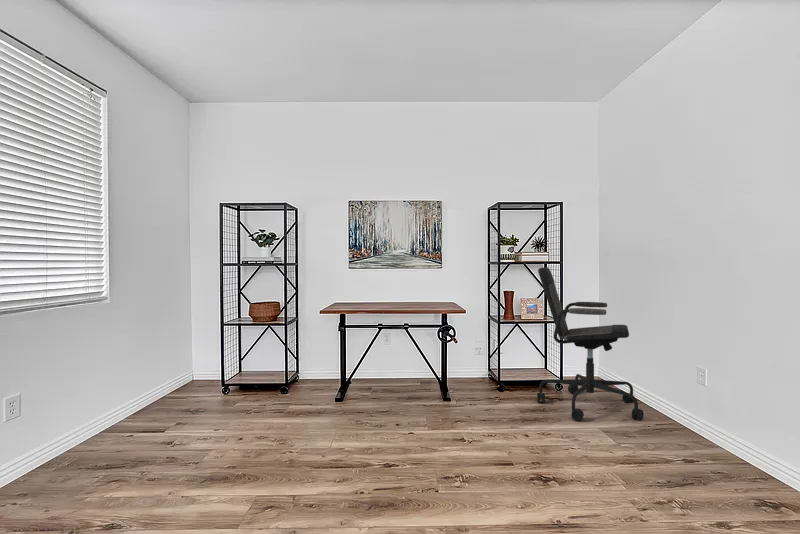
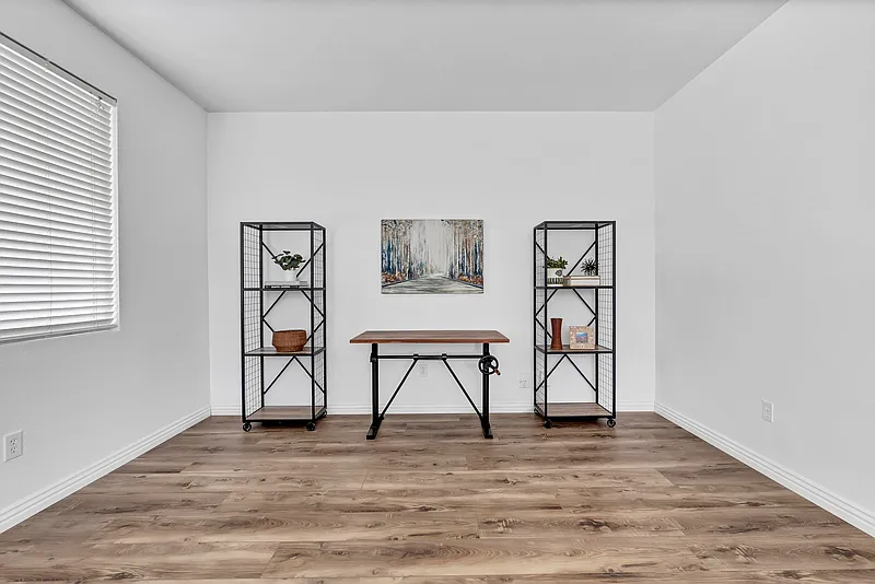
- office chair (587, 337)
